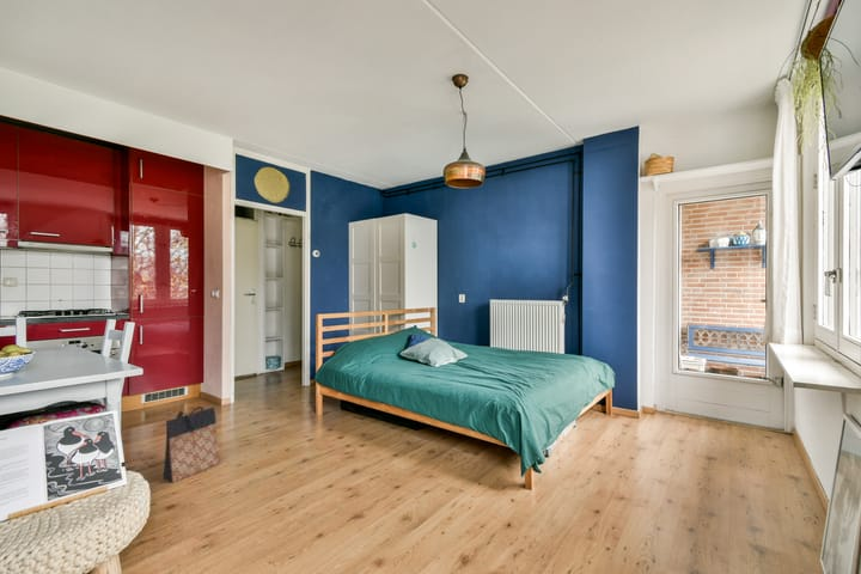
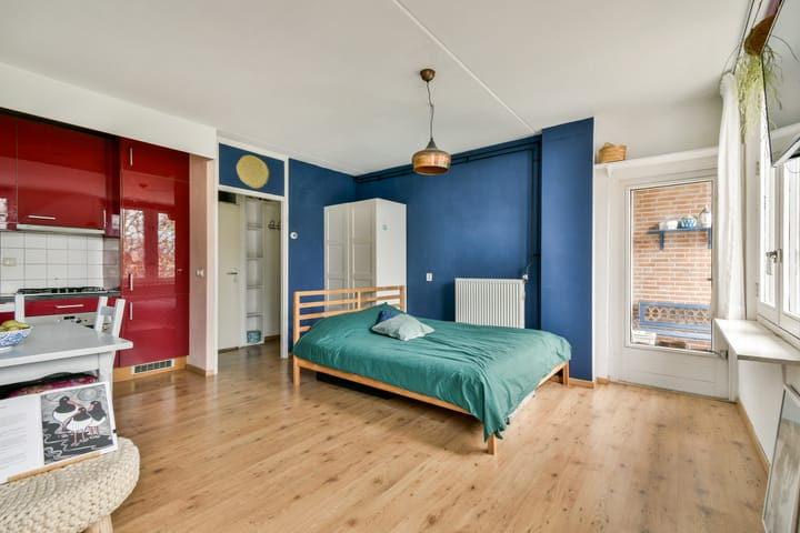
- bag (191, 439)
